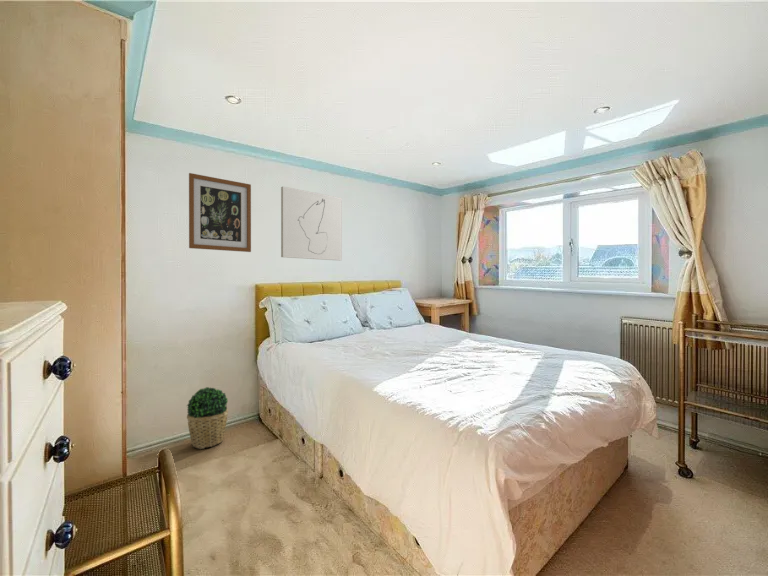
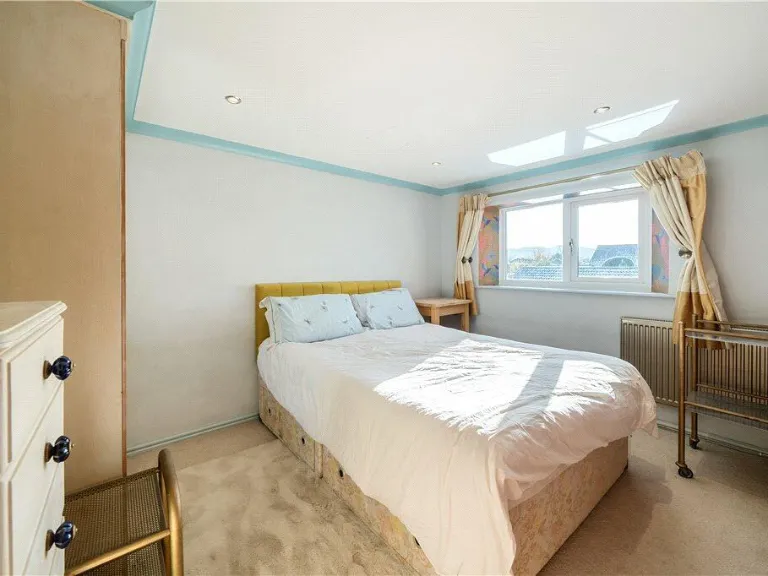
- wall art (313, 225)
- wall art (221, 214)
- potted plant (207, 415)
